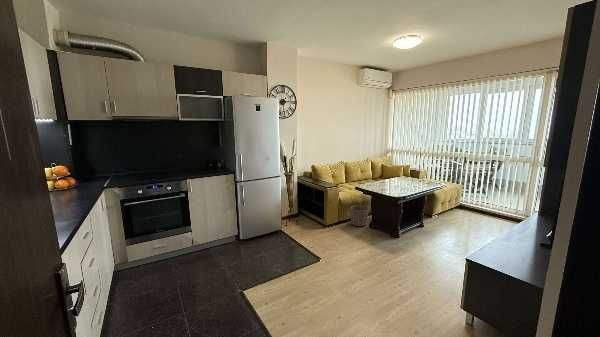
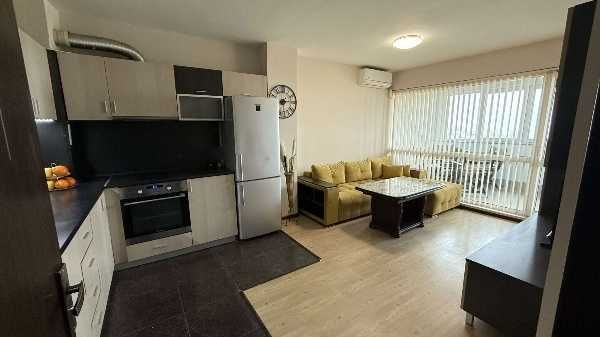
- waste basket (359, 215)
